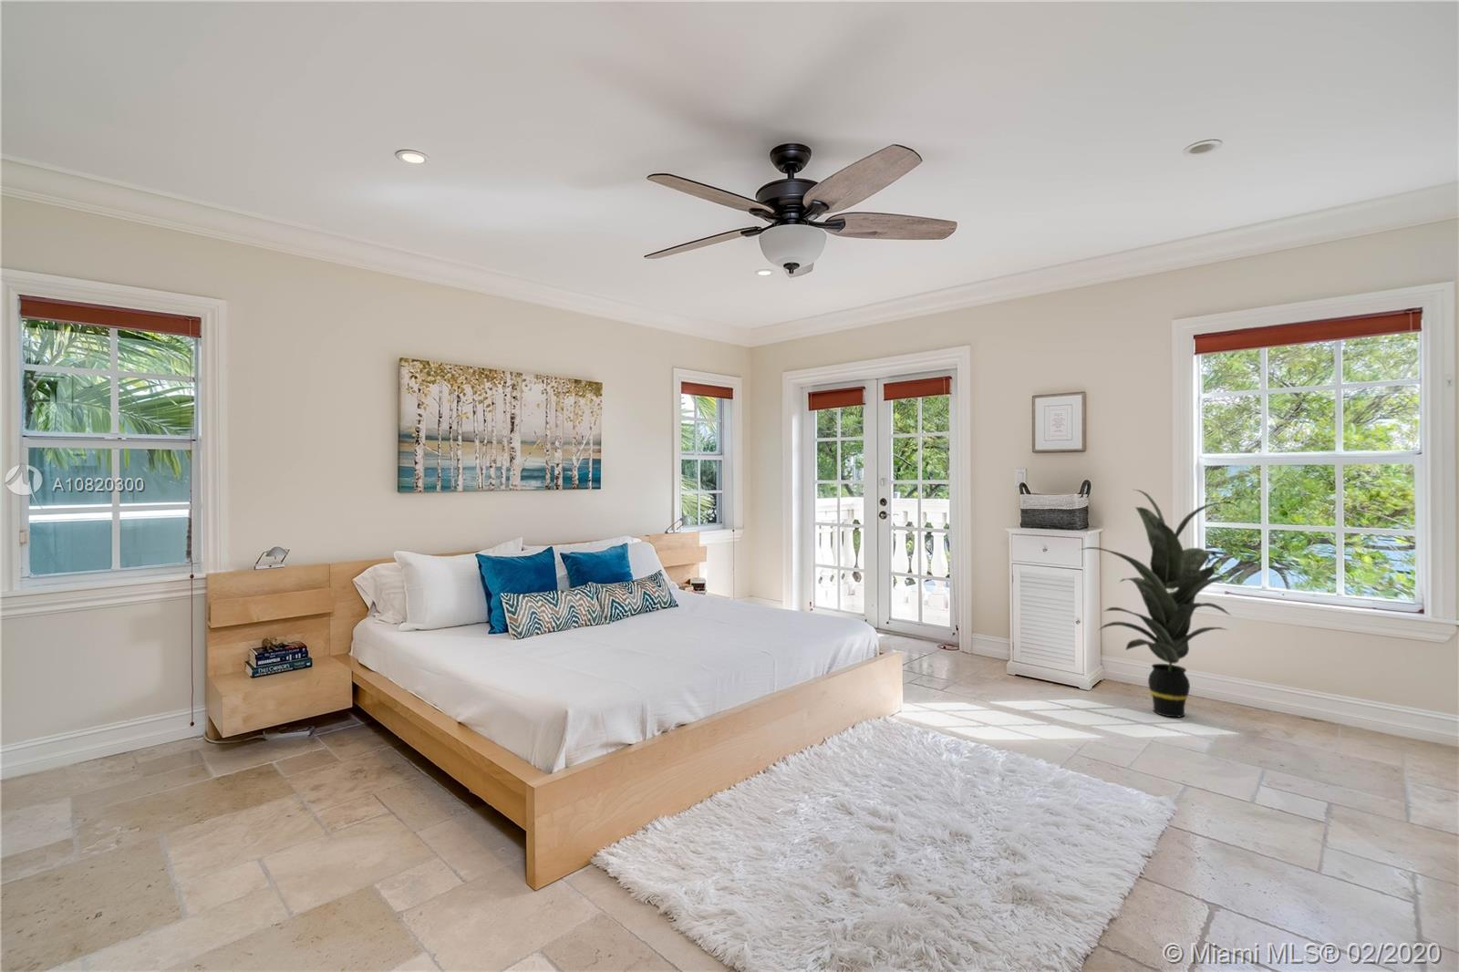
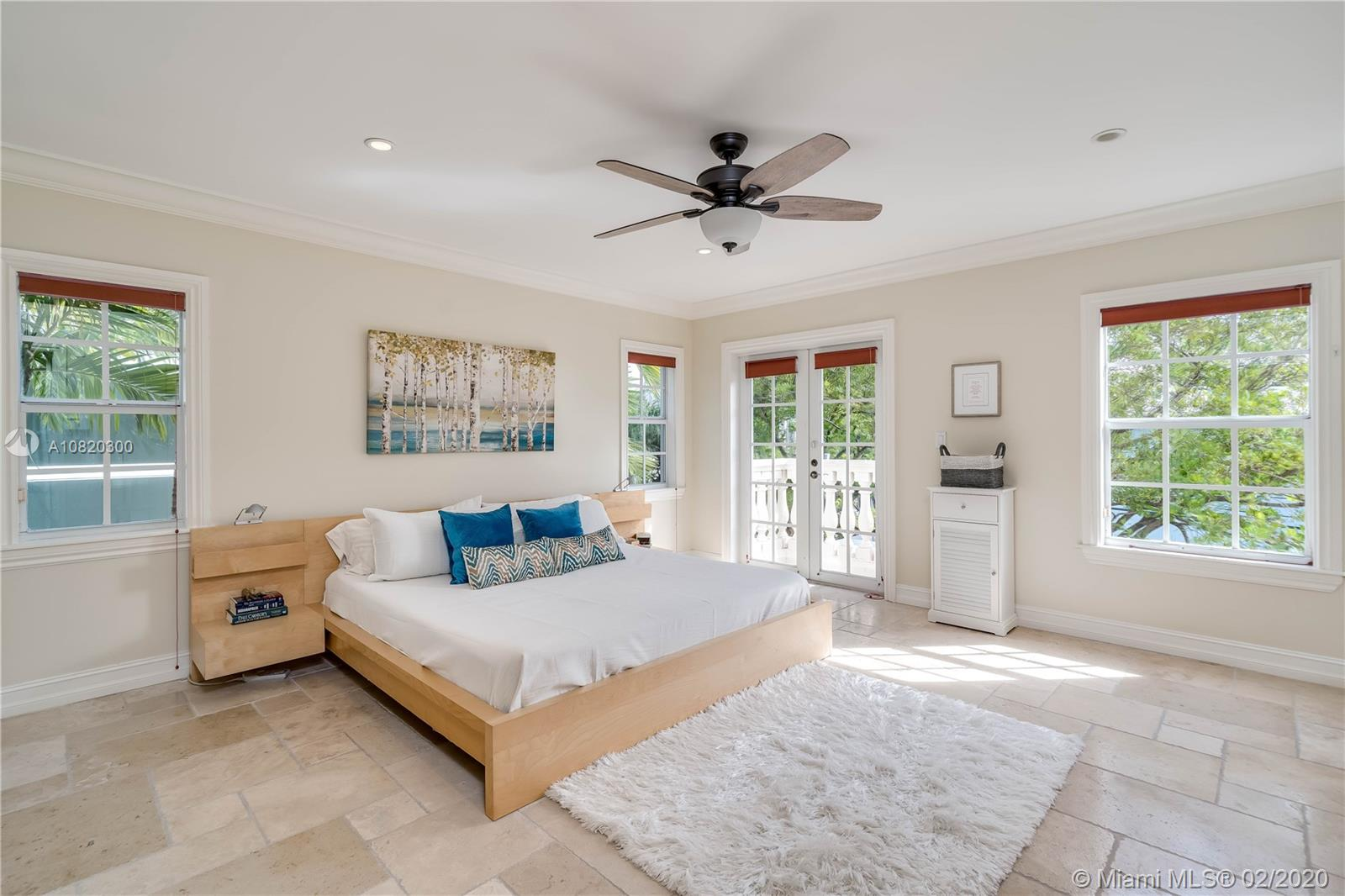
- indoor plant (1161, 599)
